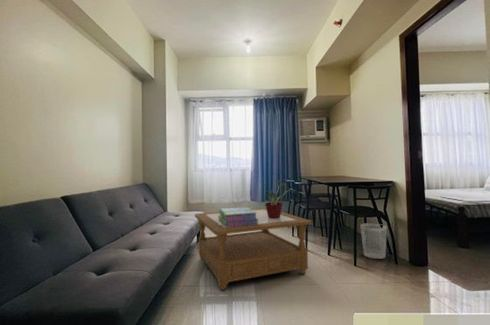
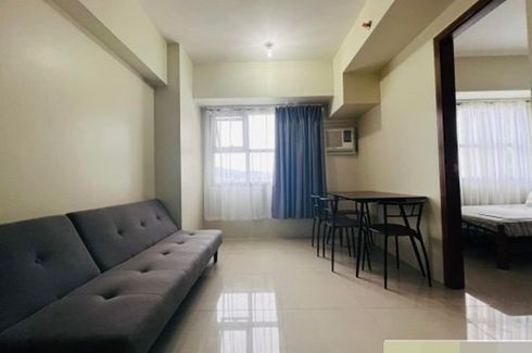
- wastebasket (374, 240)
- potted plant (280, 198)
- stack of books (237, 215)
- coffee table (248, 241)
